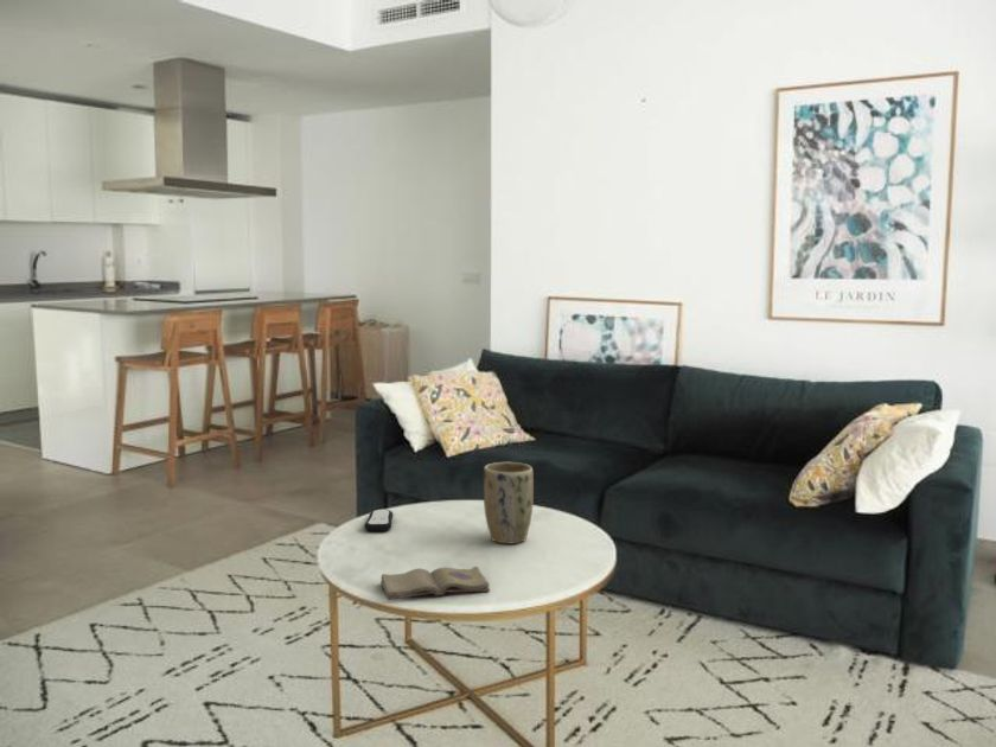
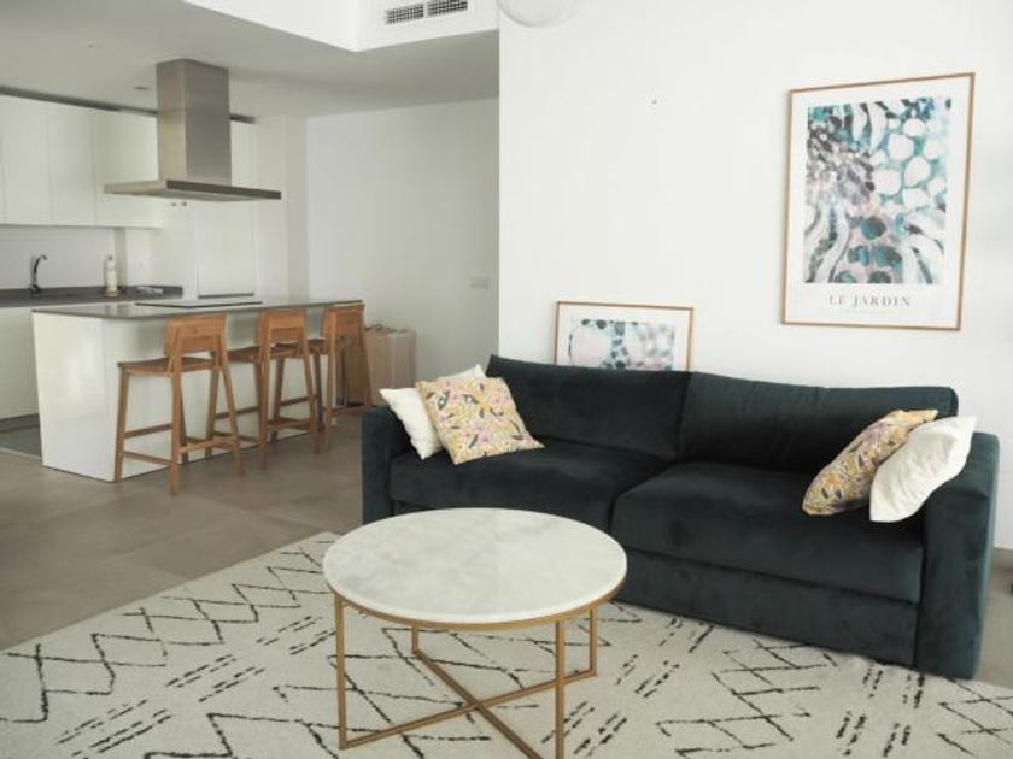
- diary (434, 581)
- plant pot (507, 503)
- remote control (379, 519)
